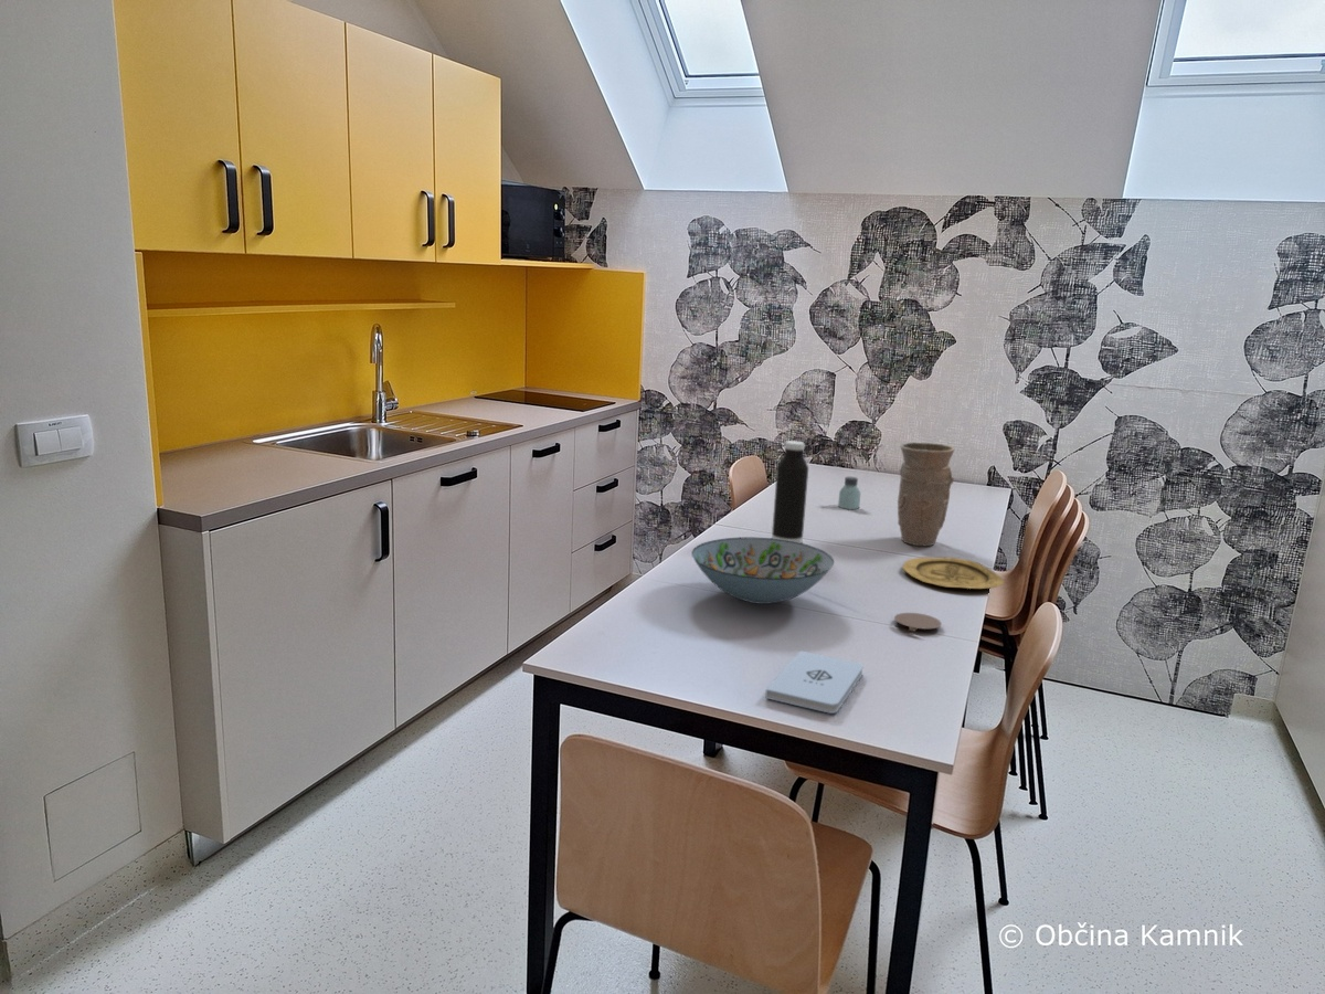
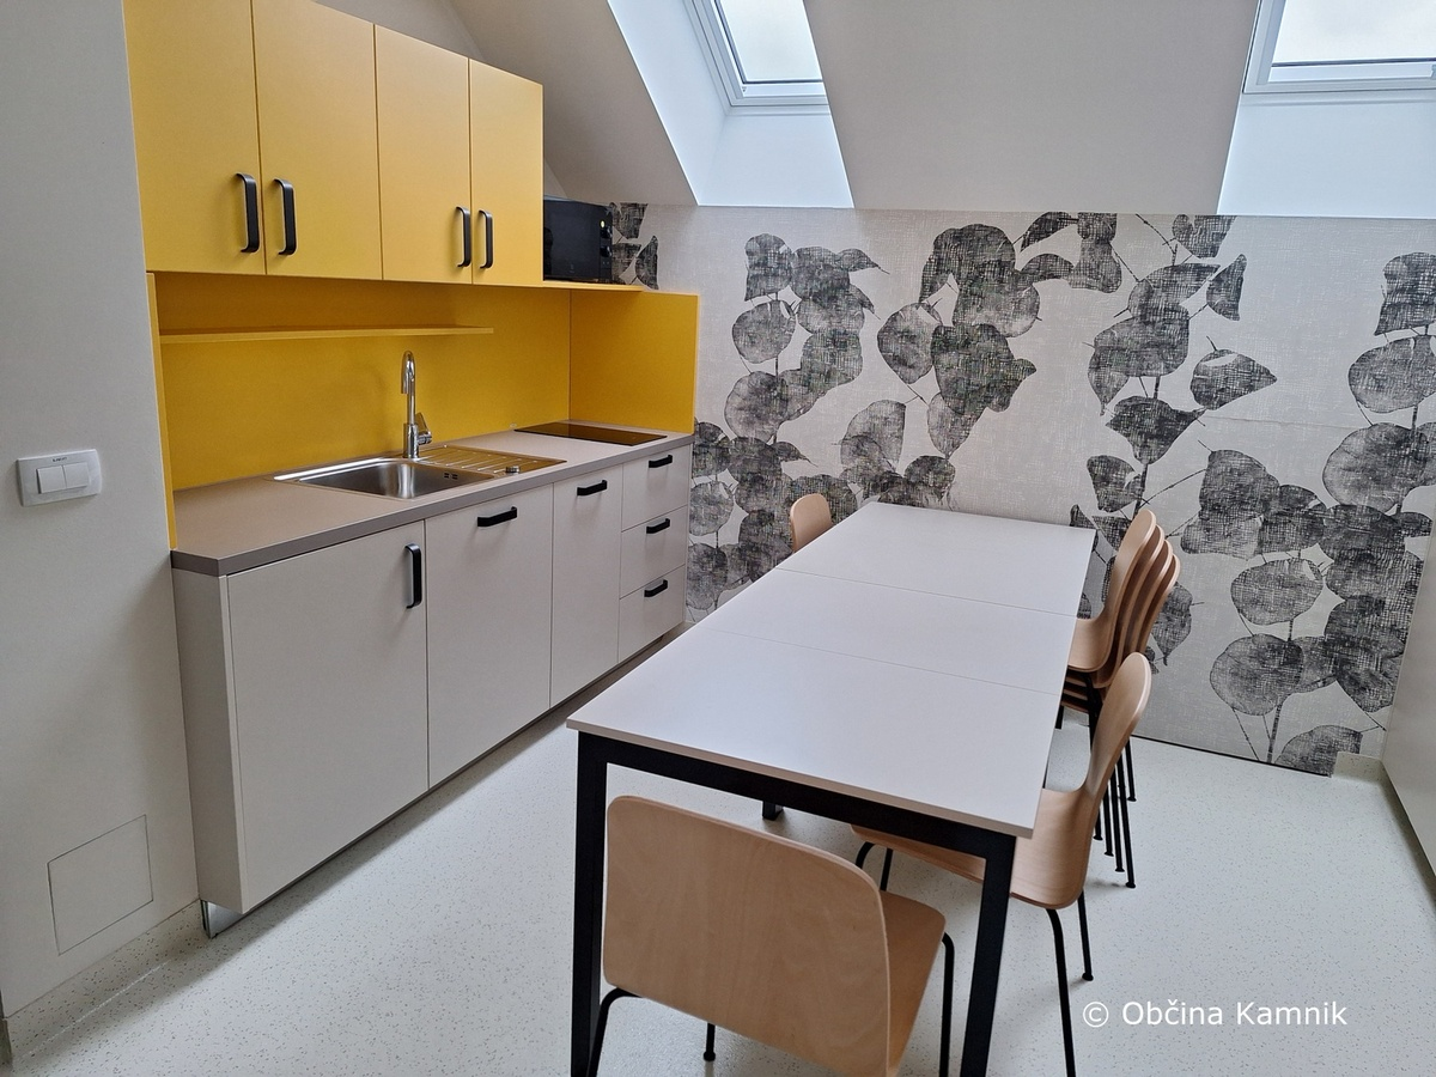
- notepad (816, 680)
- water bottle (791, 491)
- plate (952, 573)
- vase (922, 494)
- decorative bowl (761, 577)
- saltshaker (849, 493)
- coaster (916, 623)
